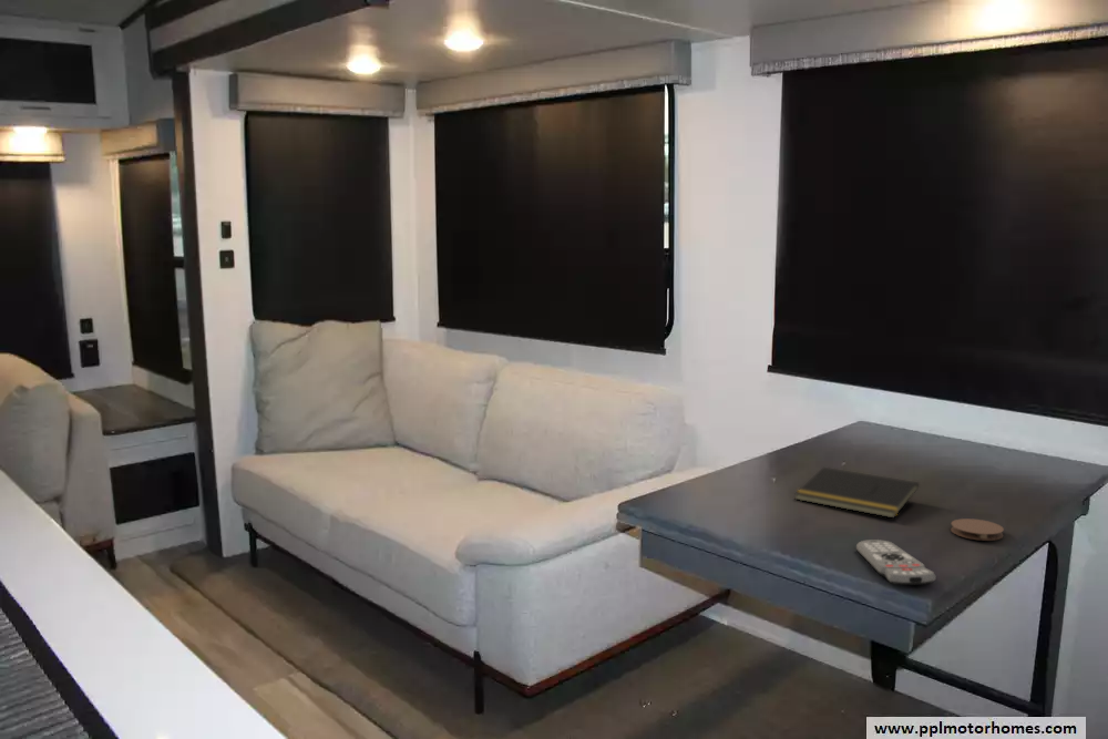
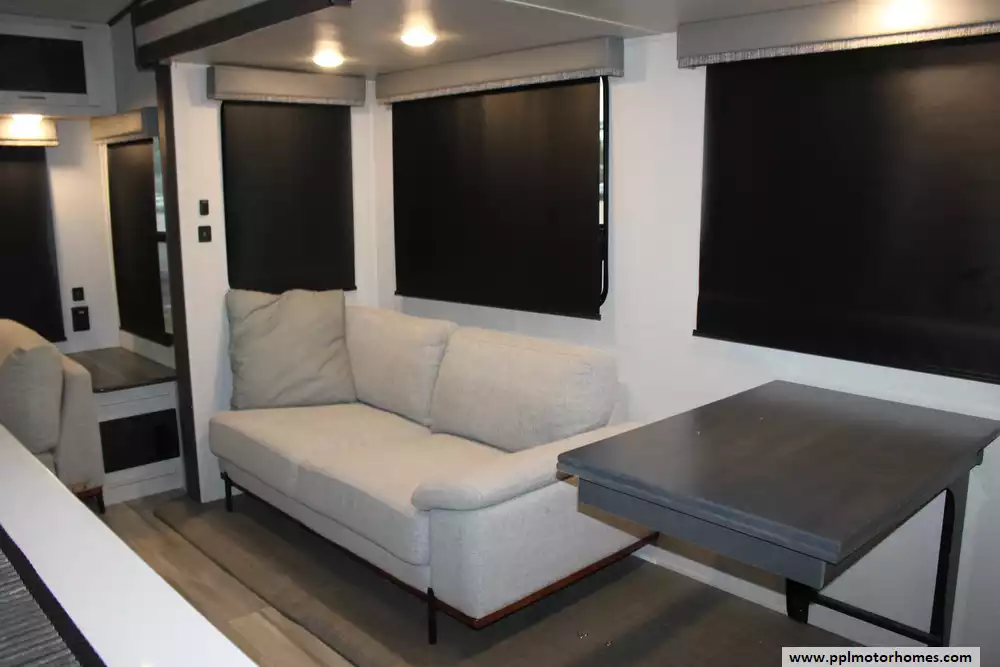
- notepad (855, 491)
- remote control (891, 561)
- coaster (976, 528)
